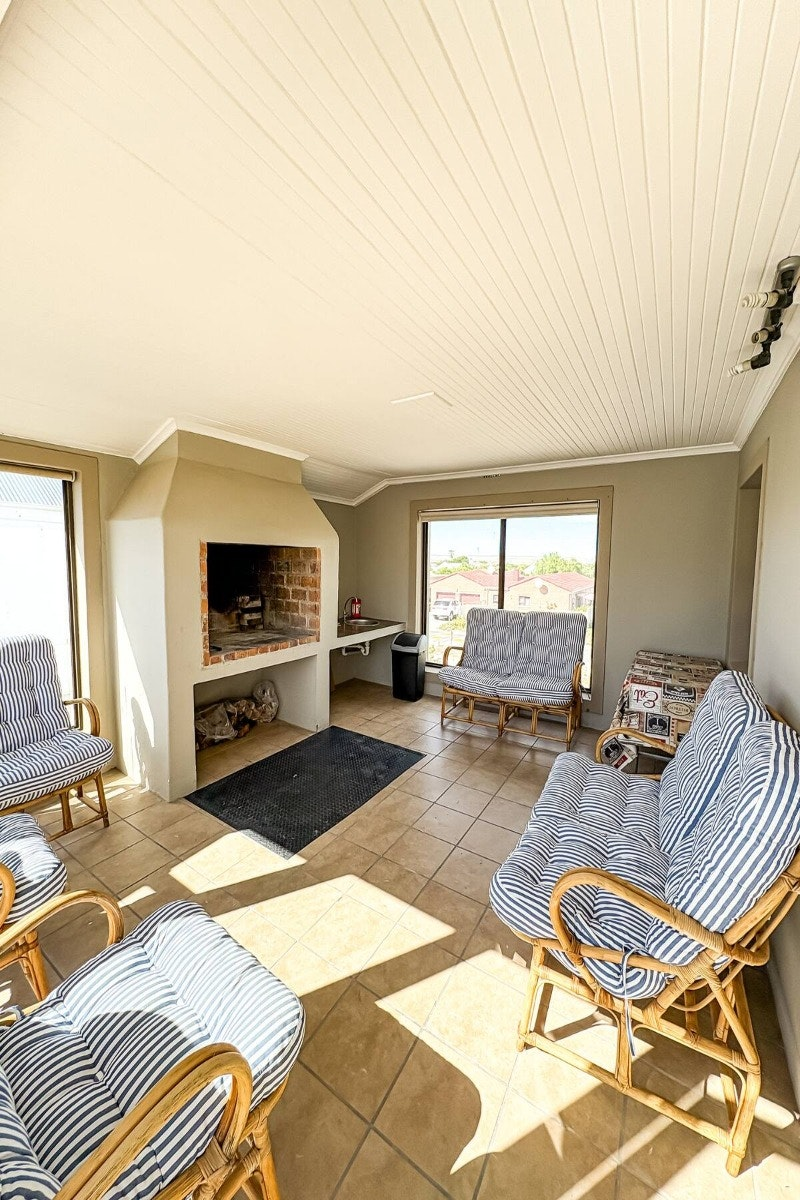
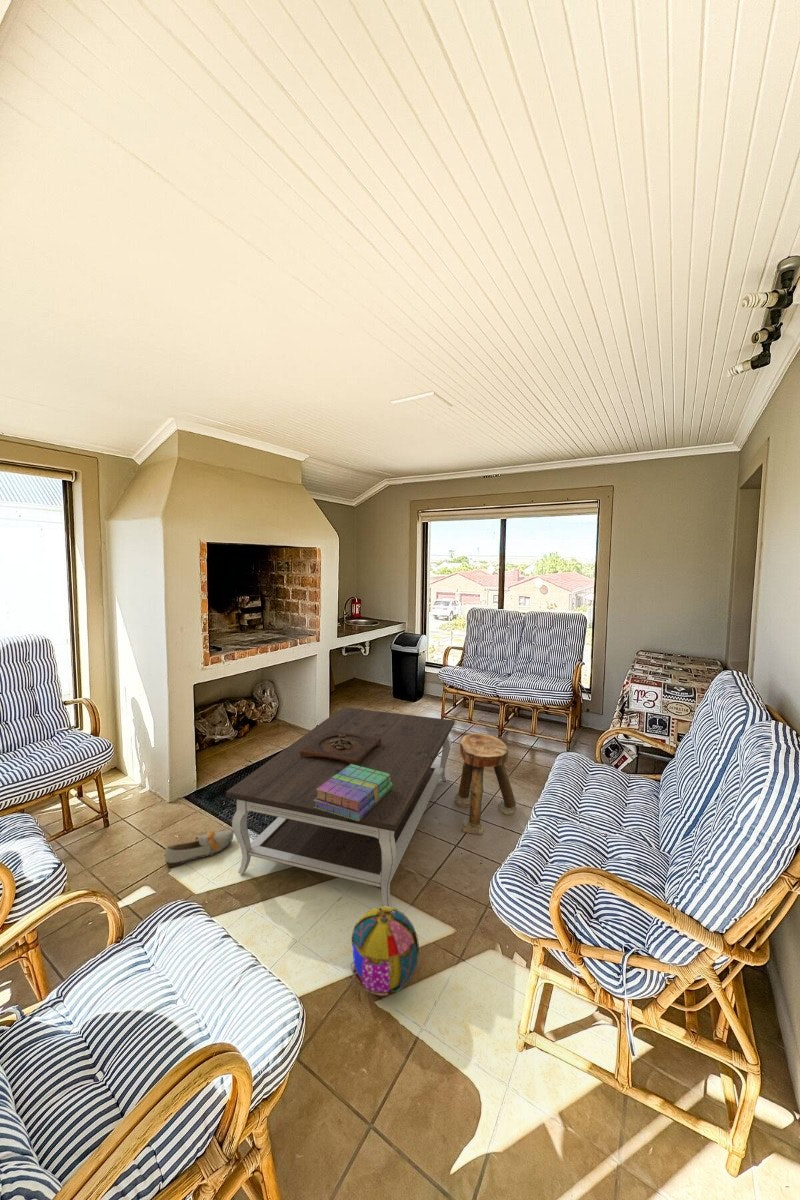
+ wooden tray (342, 742)
+ books (354, 789)
+ shoe (202, 846)
+ stool (482, 779)
+ ball (384, 948)
+ coffee table (365, 767)
